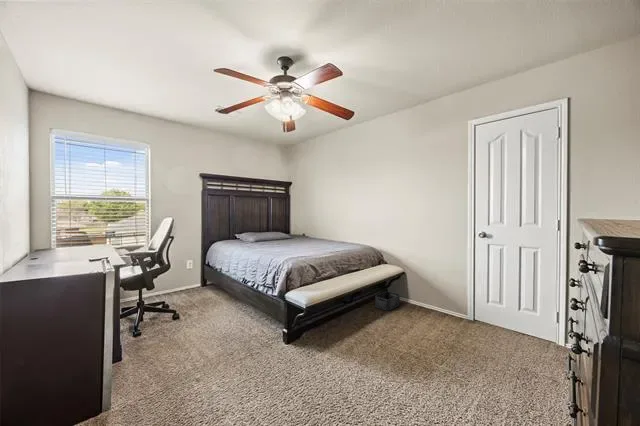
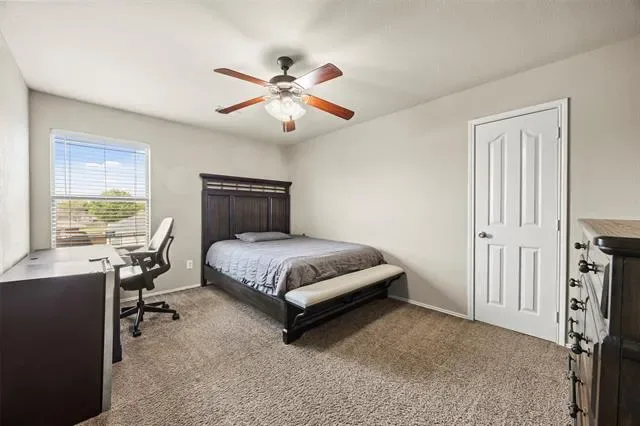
- storage bin (387, 300)
